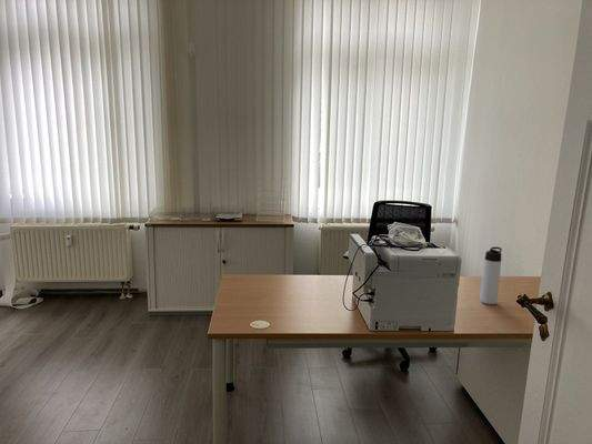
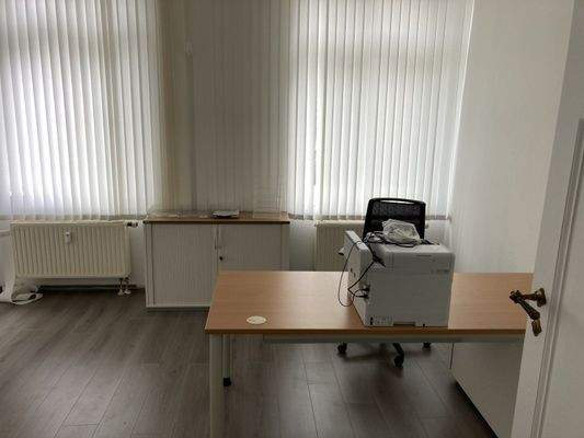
- thermos bottle (492, 275)
